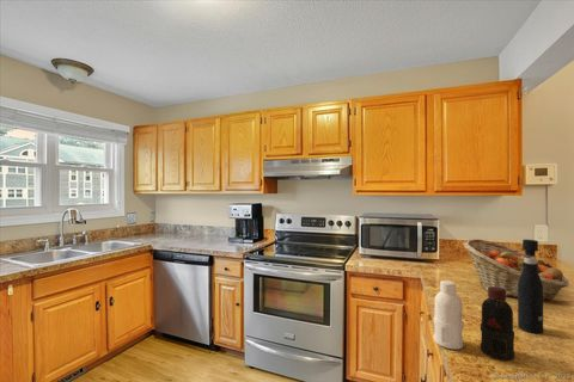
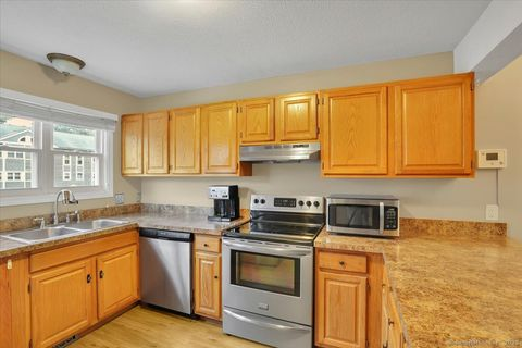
- pepper grinder (530, 284)
- bottle (460, 315)
- fruit basket (511, 266)
